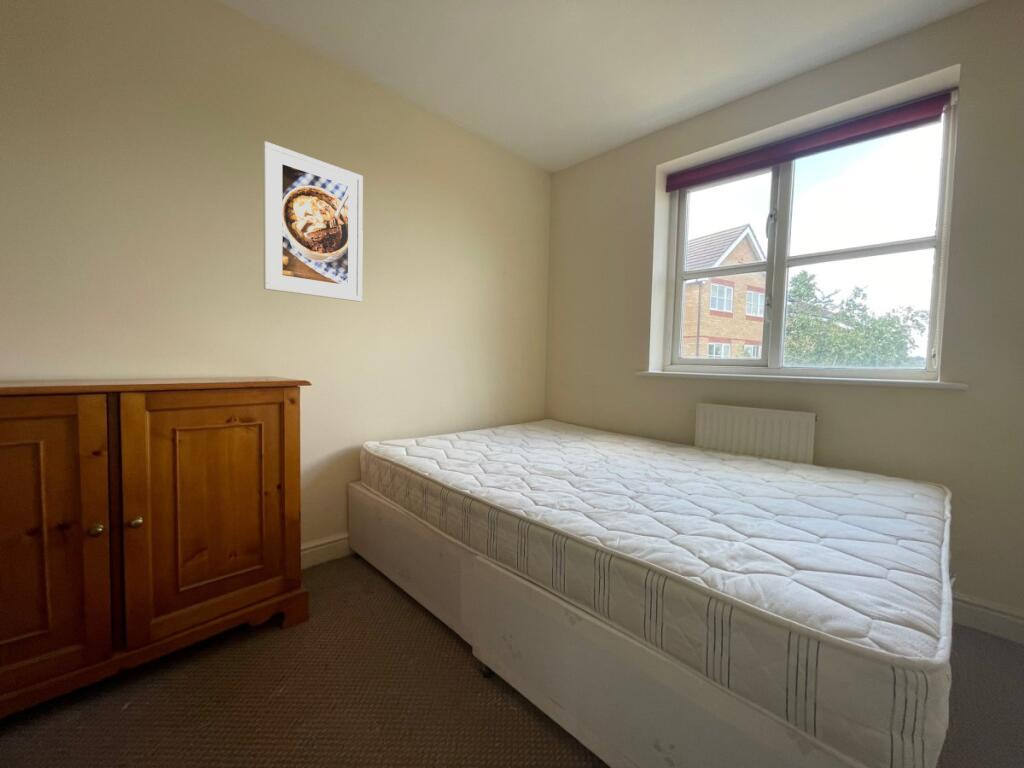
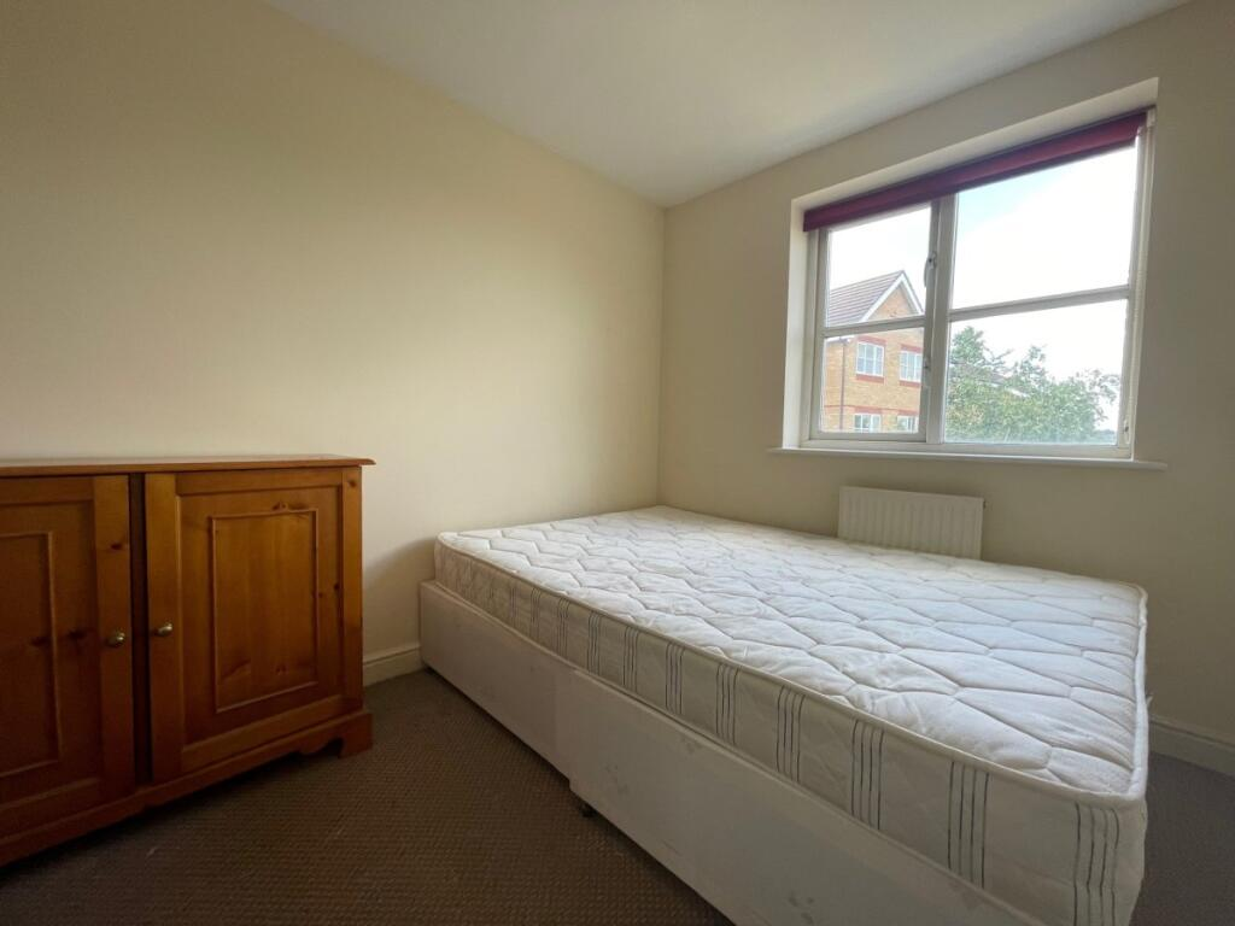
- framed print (316, 228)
